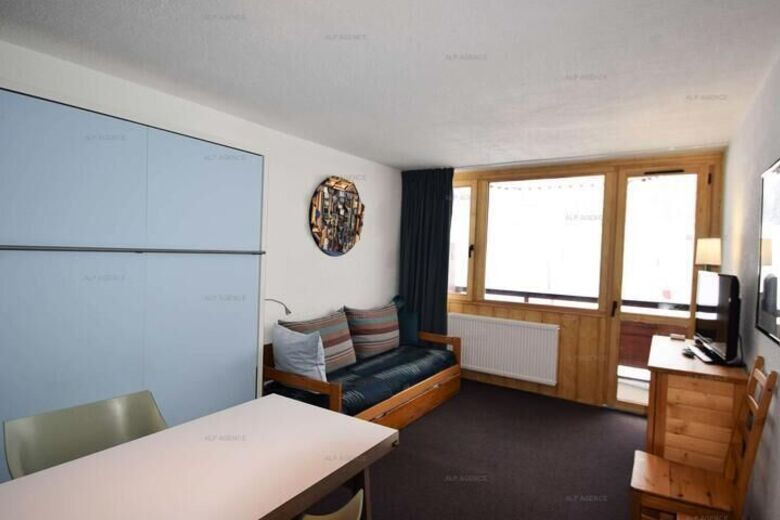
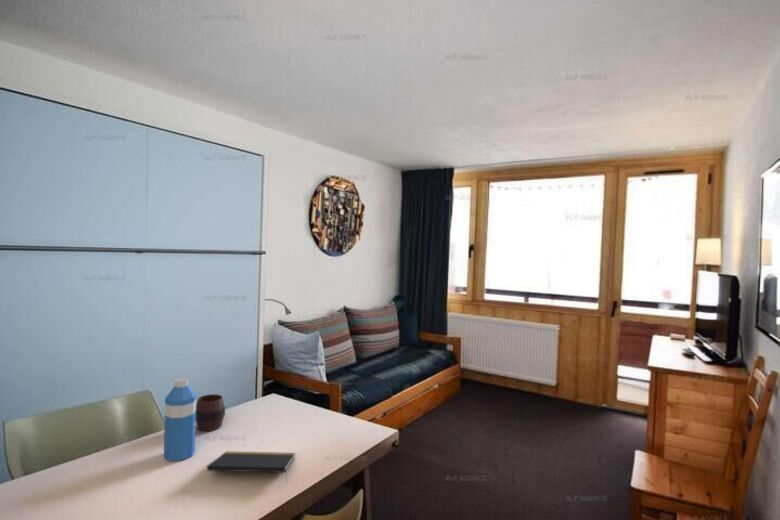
+ notepad (253, 461)
+ cup (209, 412)
+ water bottle (180, 417)
